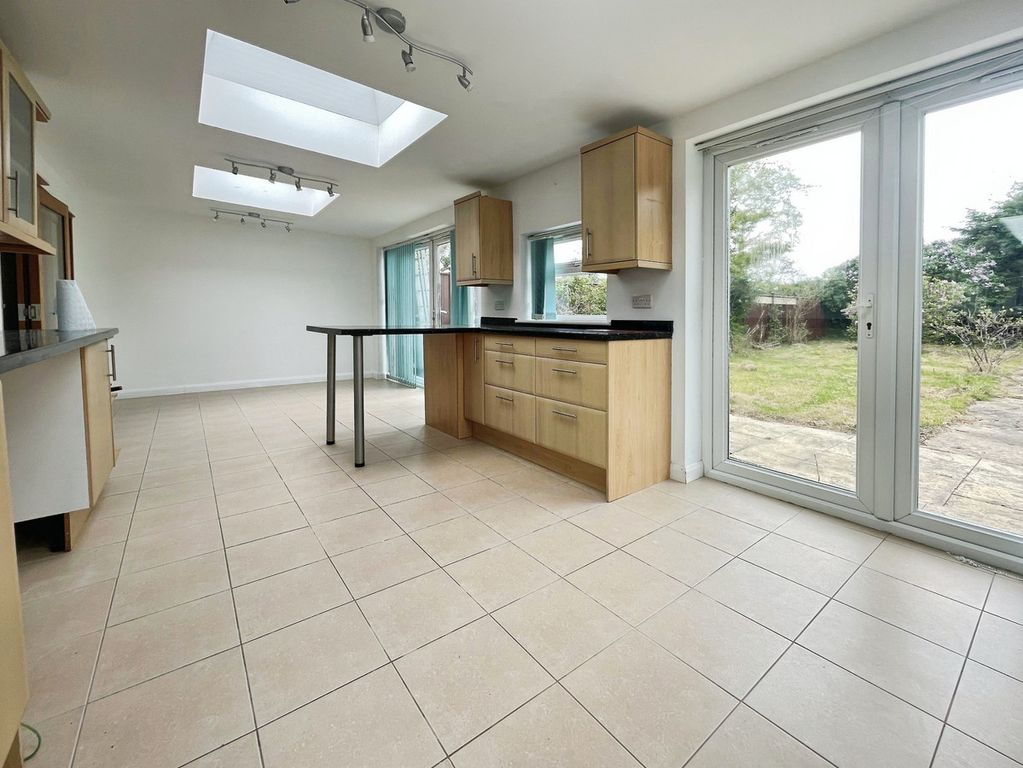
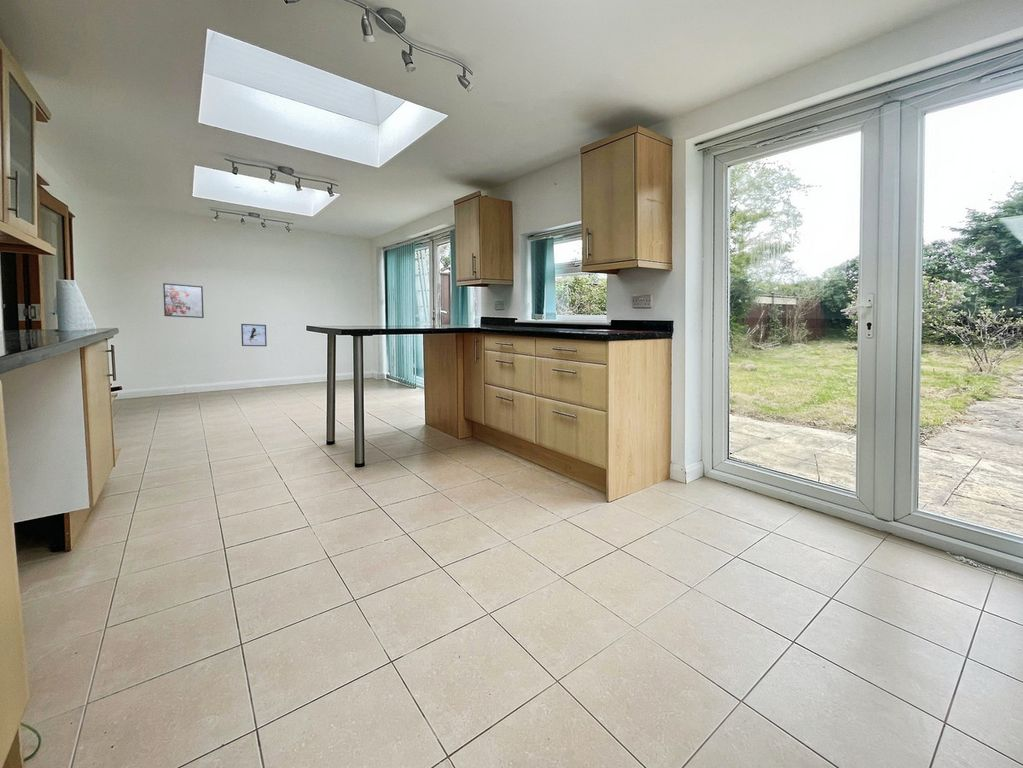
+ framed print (183, 301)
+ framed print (254, 335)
